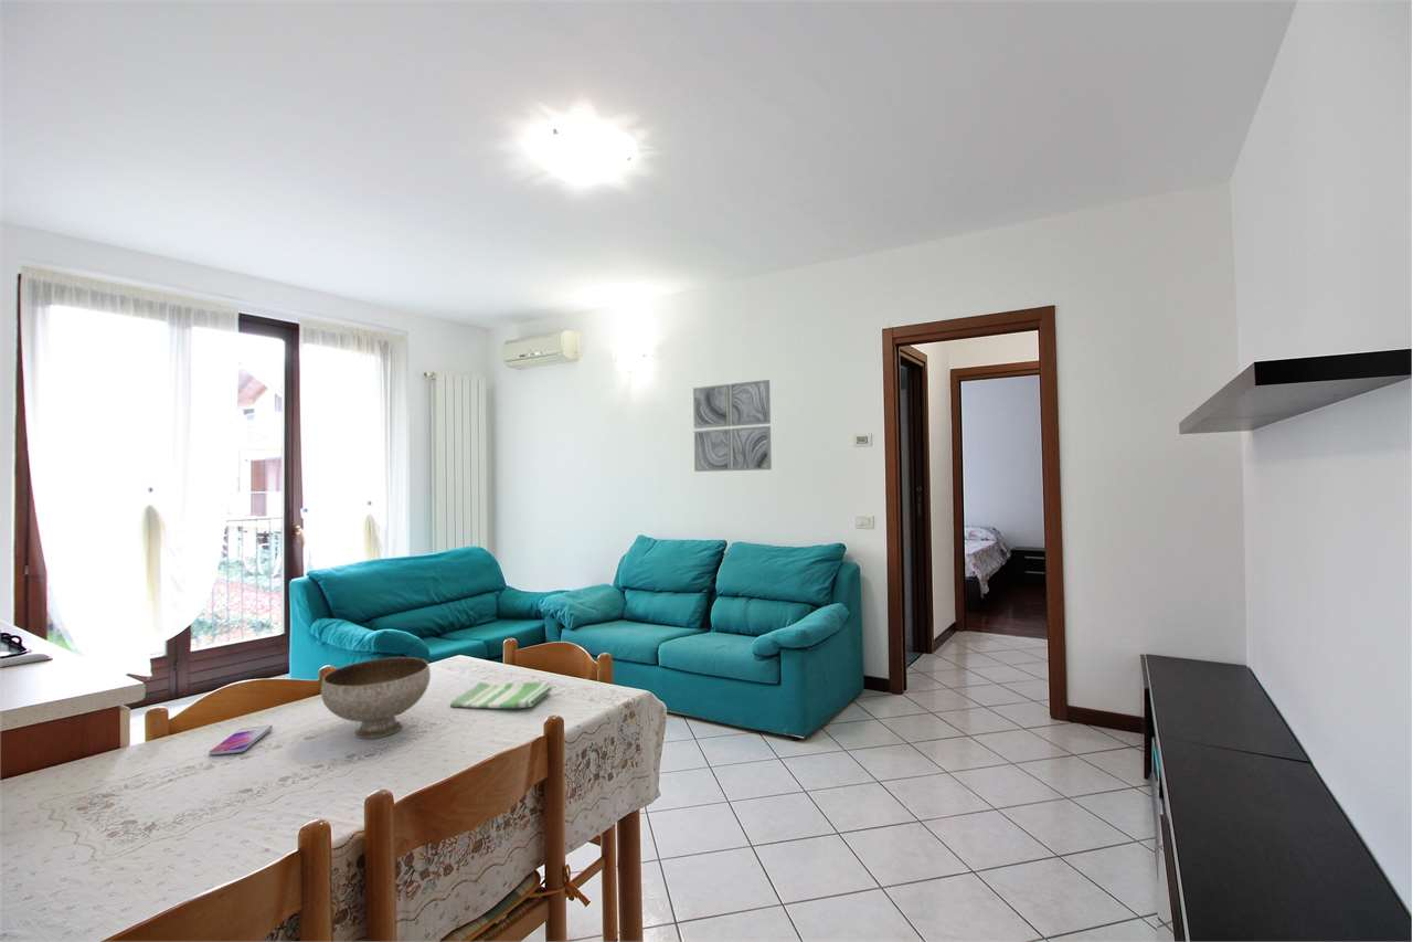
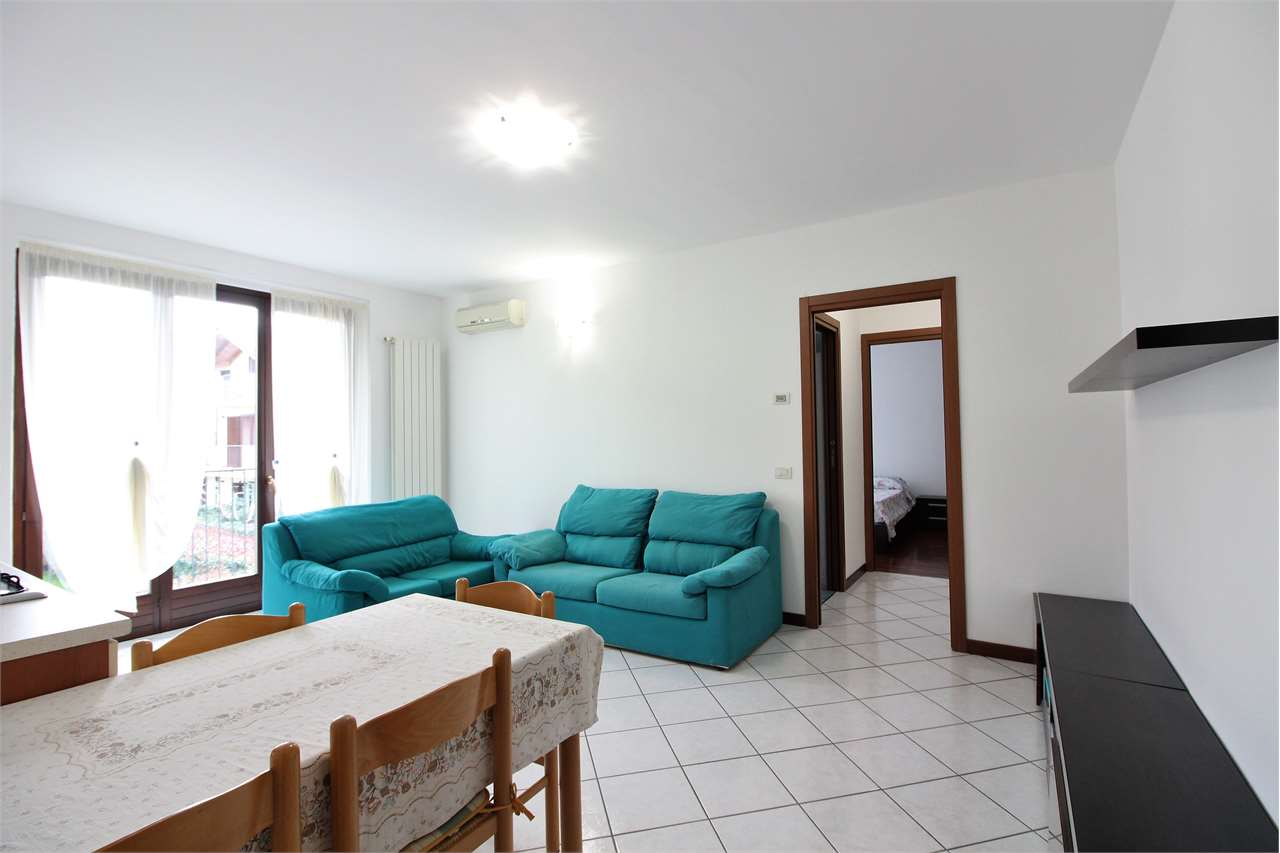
- dish towel (503, 694)
- bowl (378, 700)
- smartphone (242, 739)
- wall art (731, 428)
